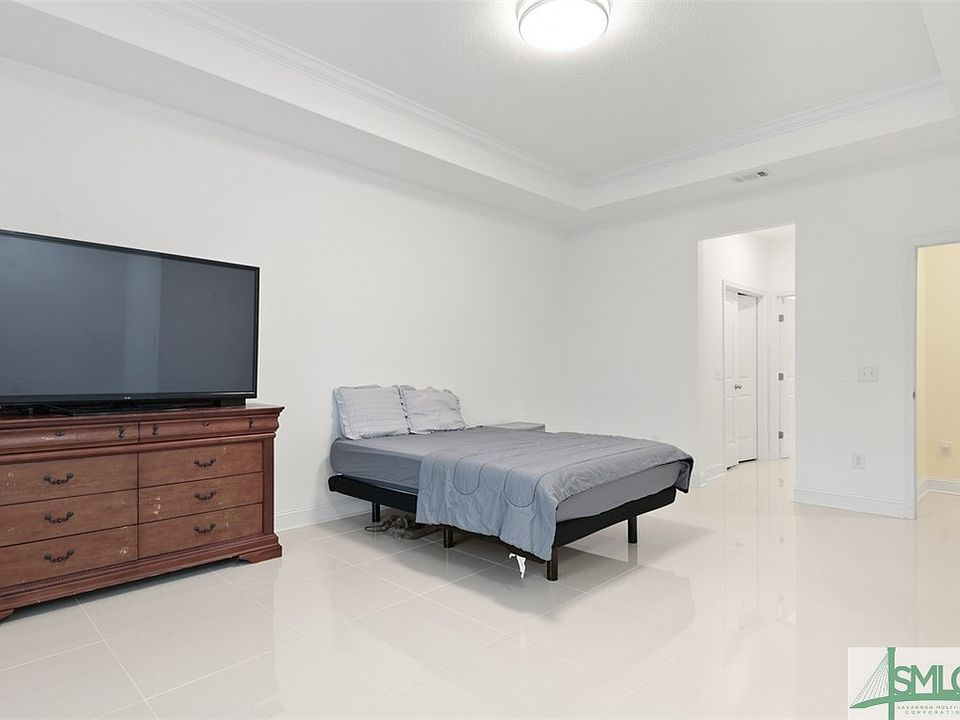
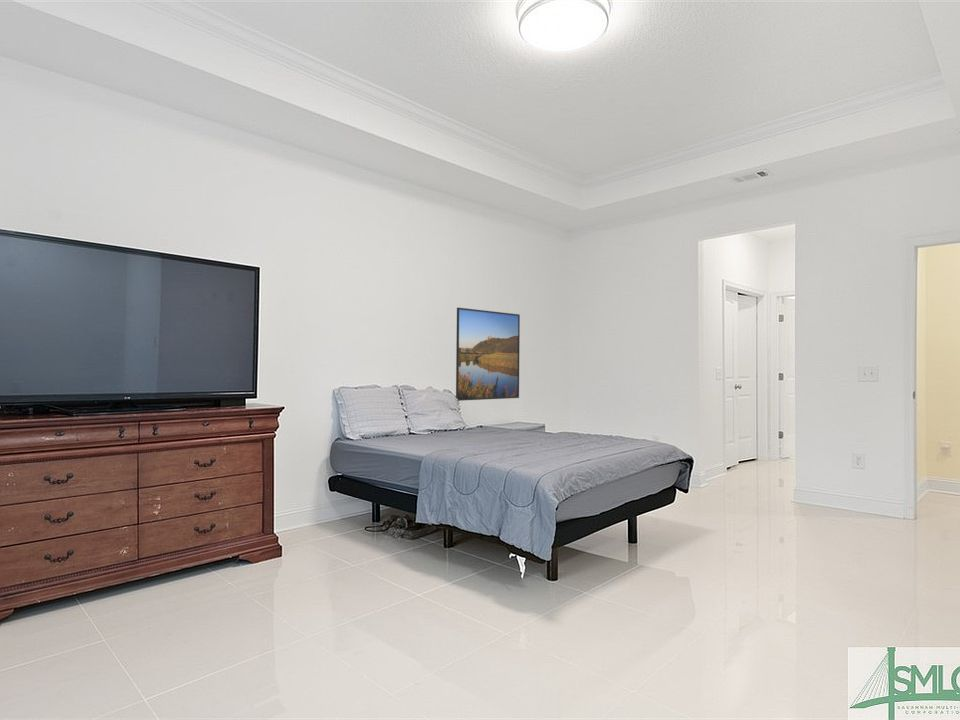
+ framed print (489, 355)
